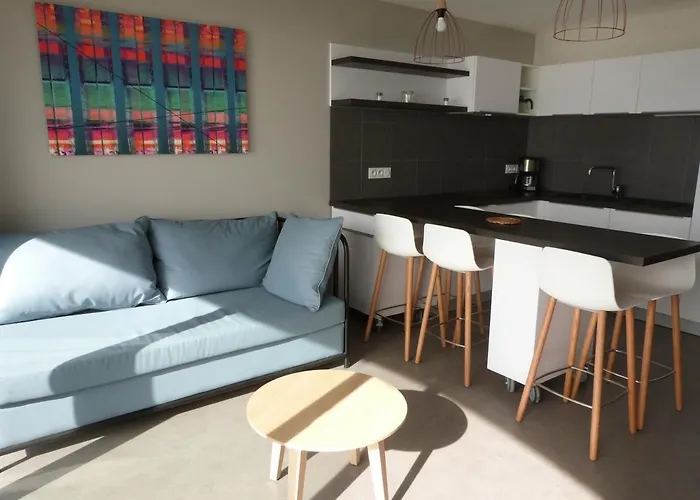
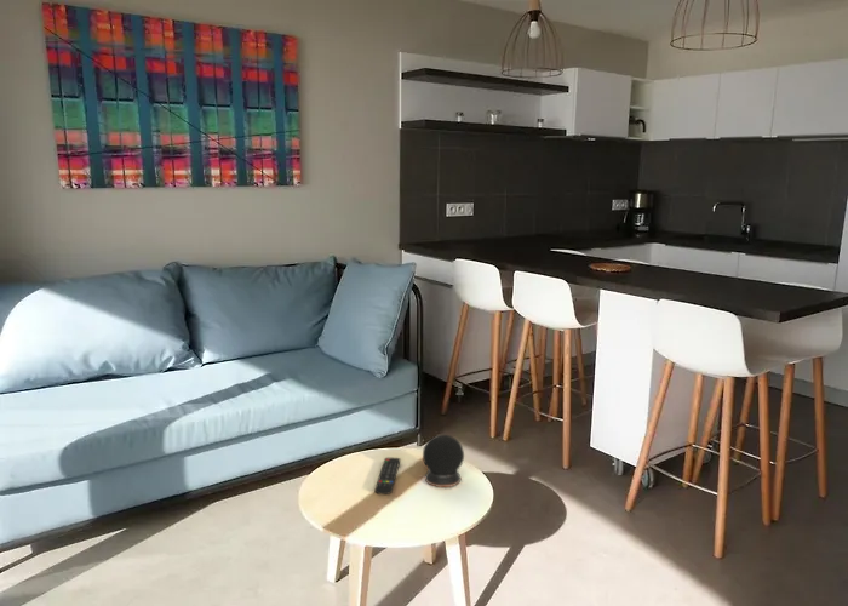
+ remote control (388, 474)
+ speaker (442, 458)
